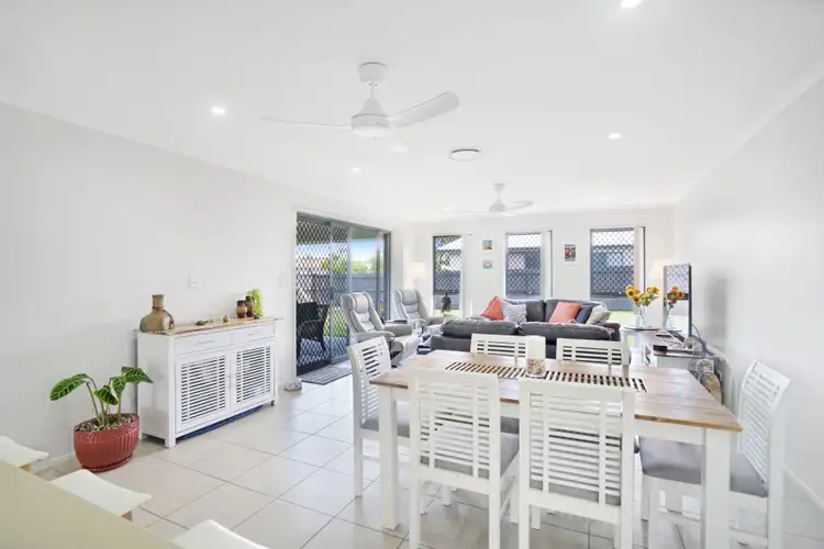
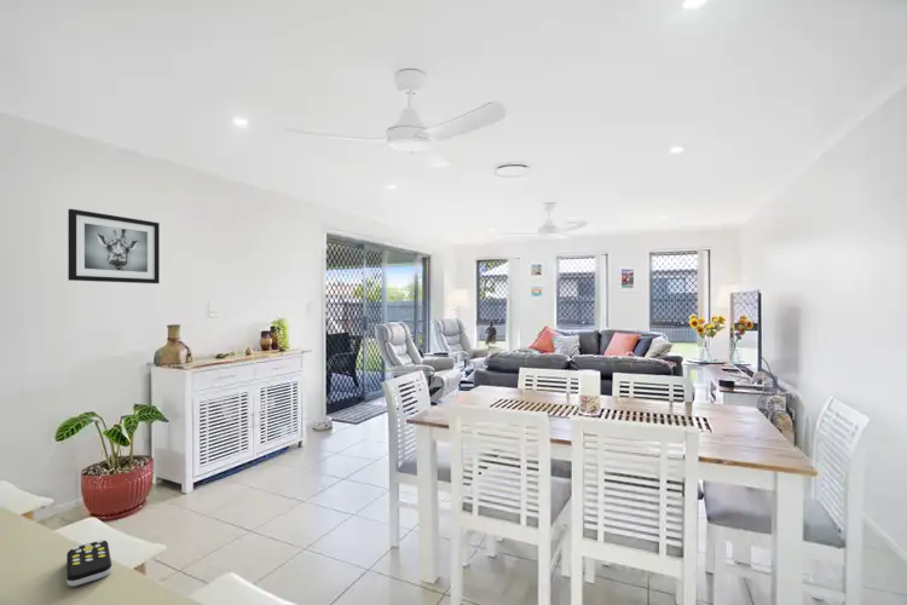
+ wall art (117, 249)
+ remote control (88, 560)
